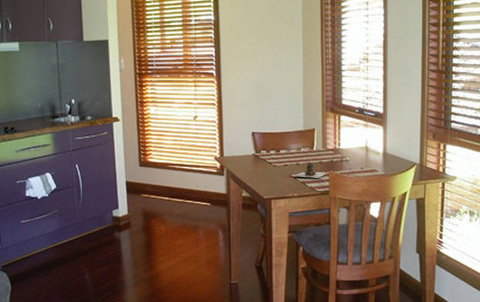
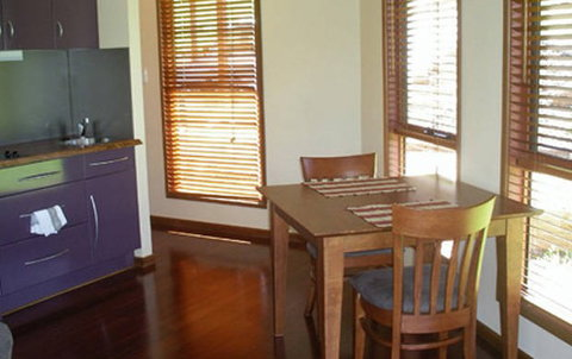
- teapot (310, 168)
